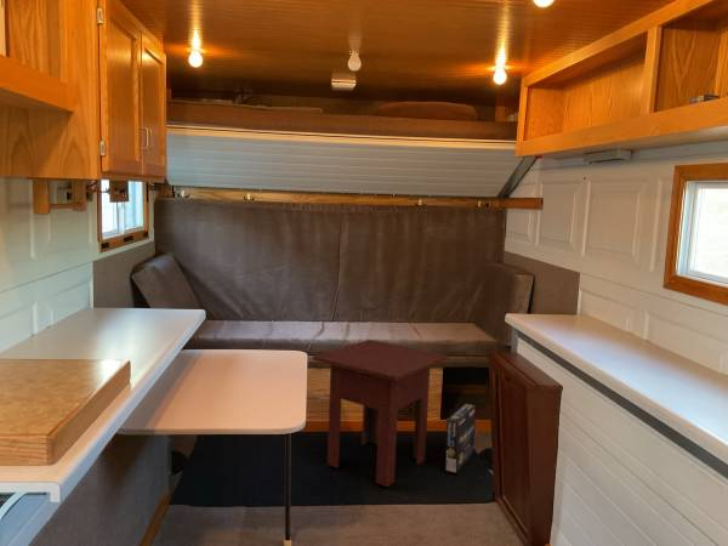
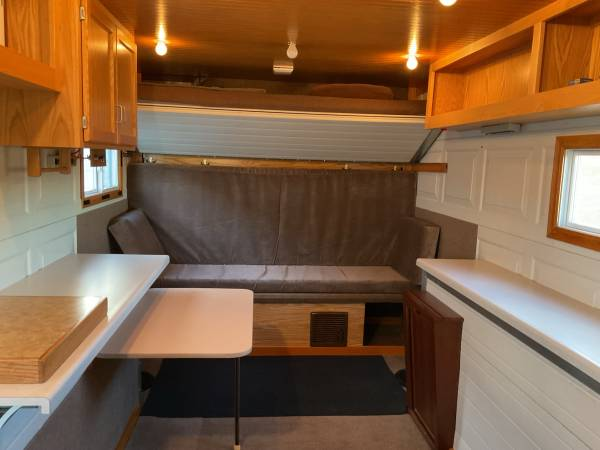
- box (460, 437)
- side table (379, 409)
